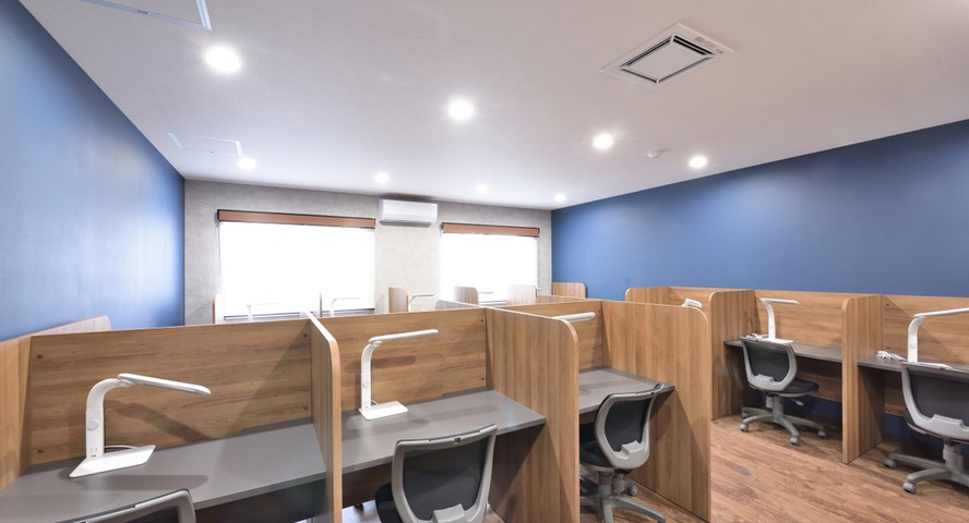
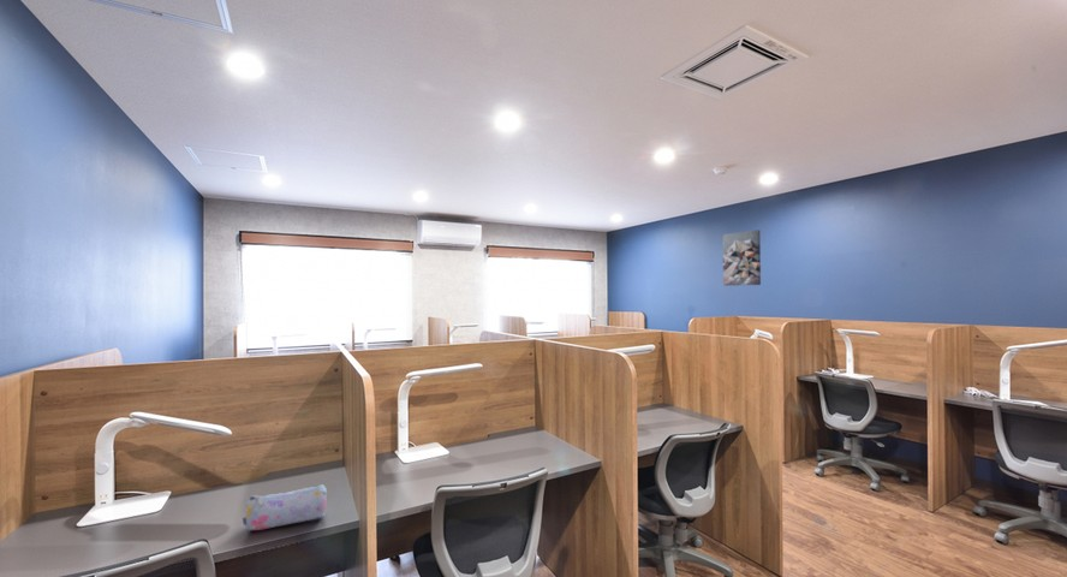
+ pencil case (287, 506)
+ wall art (740, 258)
